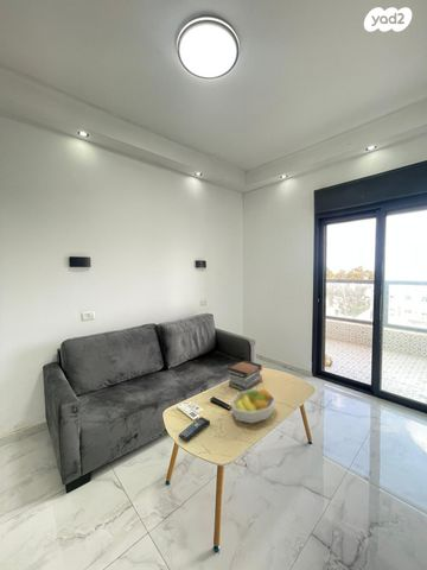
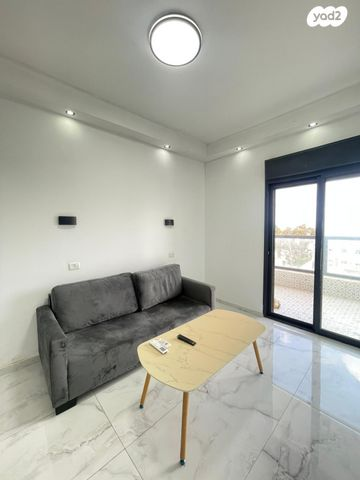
- remote control (195, 428)
- fruit bowl (253, 403)
- book stack (244, 374)
